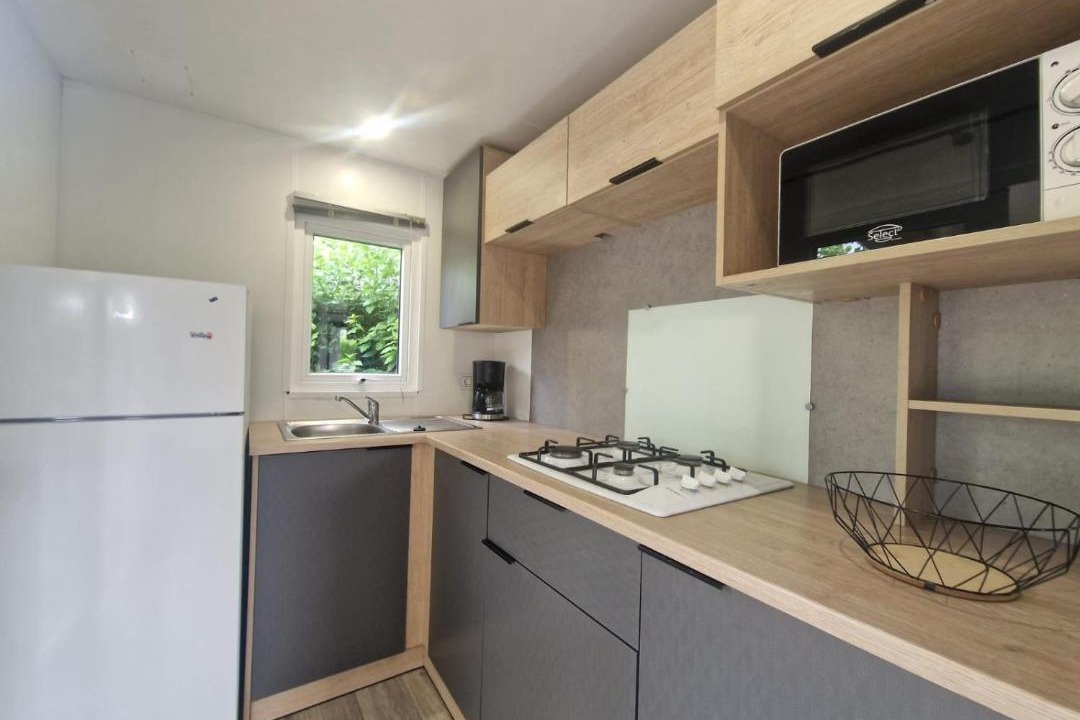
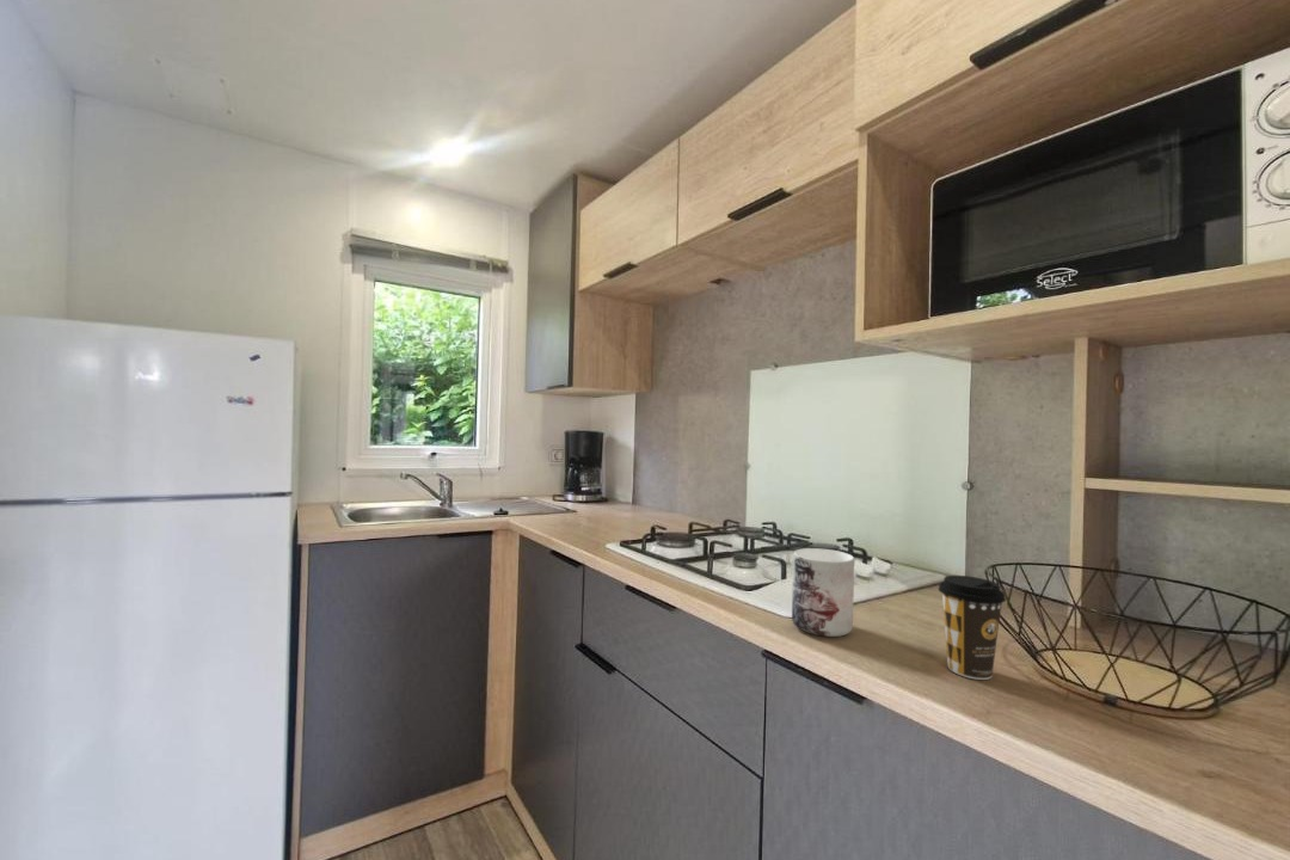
+ coffee cup (970, 626)
+ mug (817, 589)
